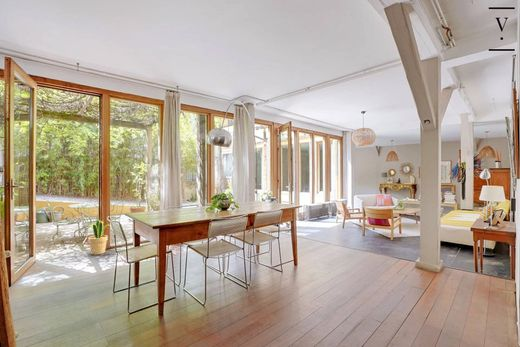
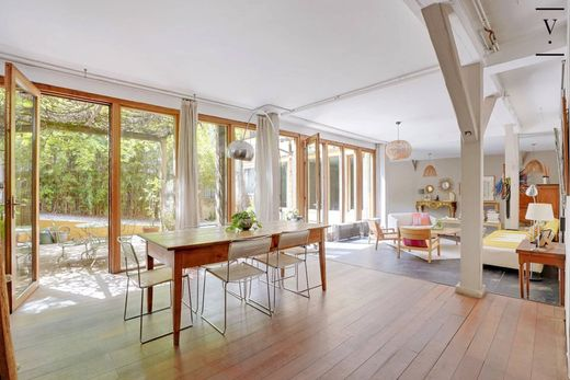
- potted plant (99, 236)
